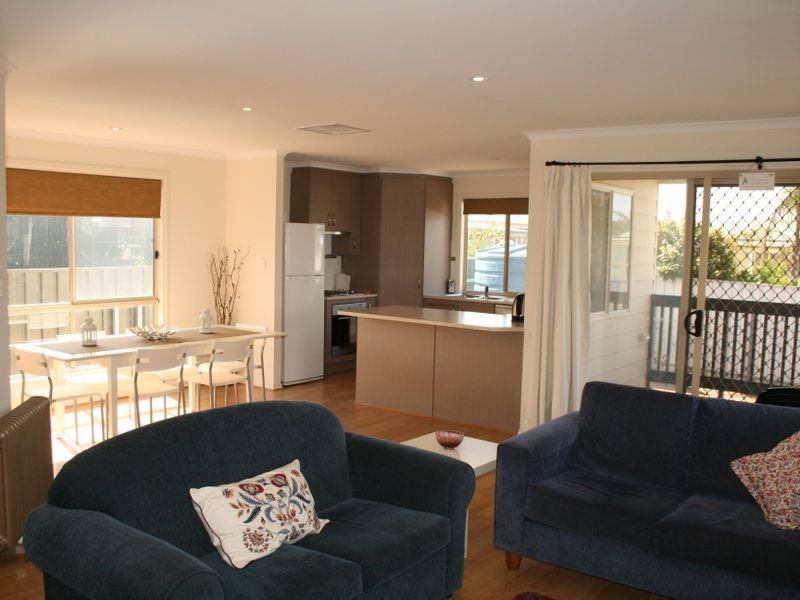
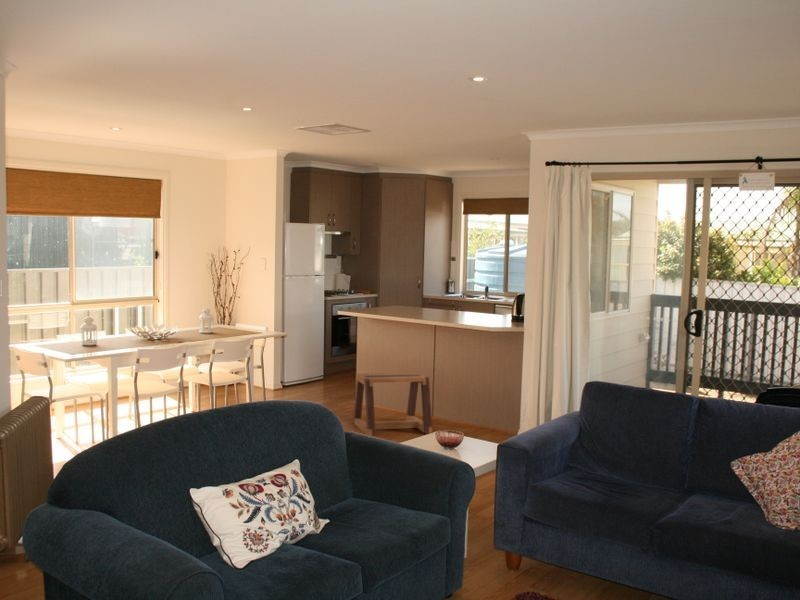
+ stool (408, 402)
